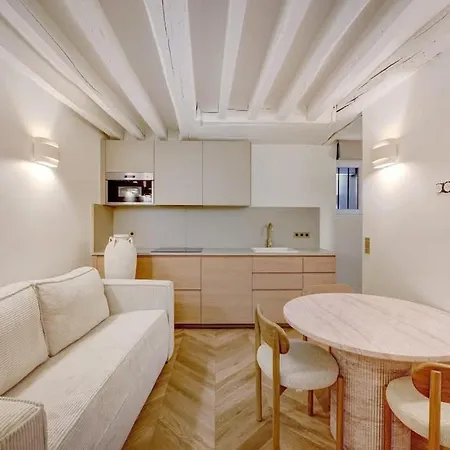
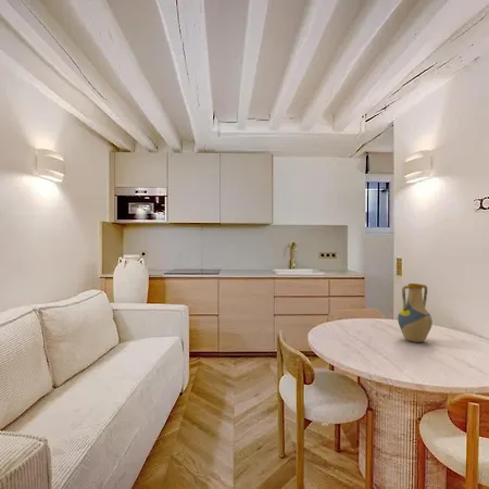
+ vase (414, 312)
